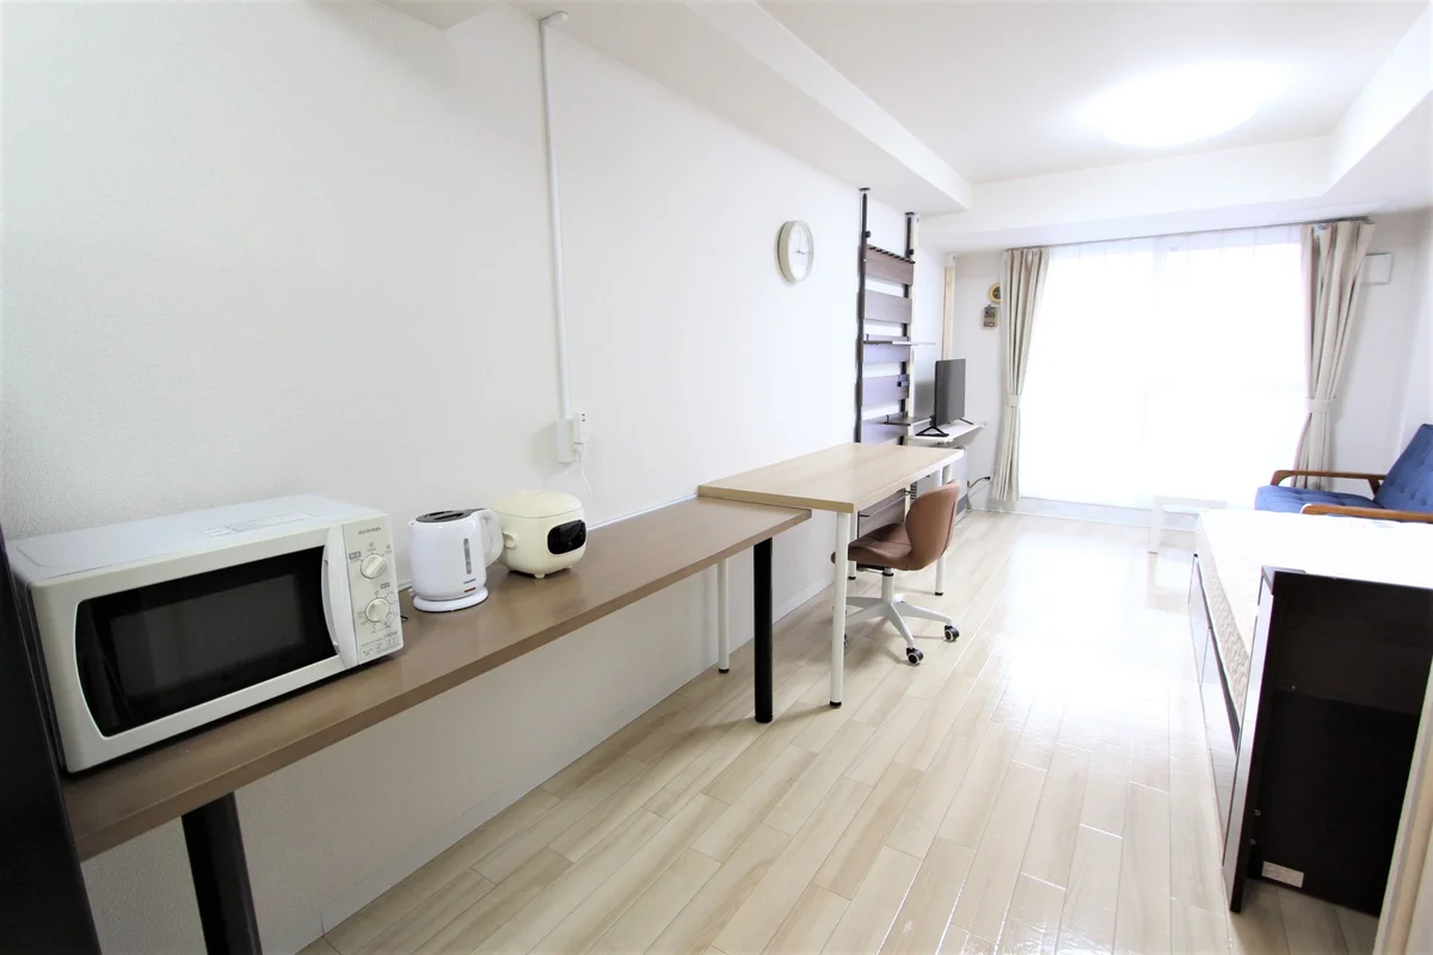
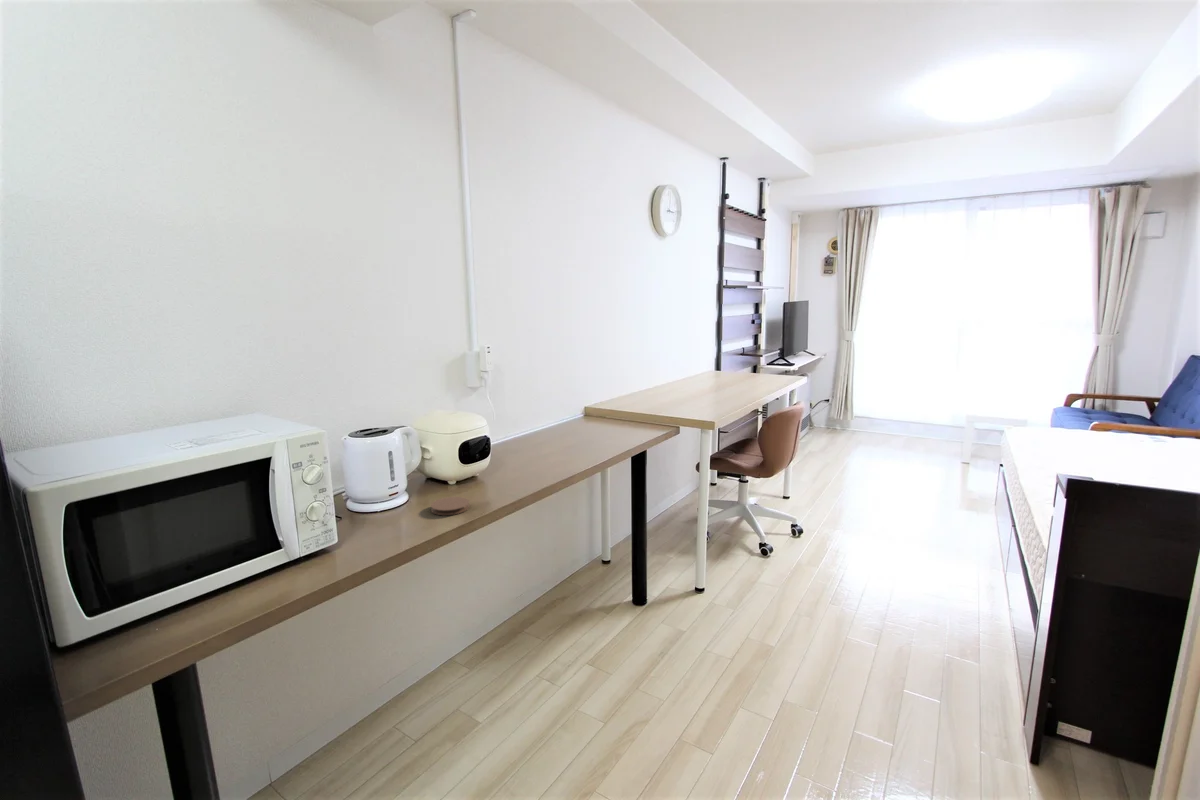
+ coaster (450, 505)
